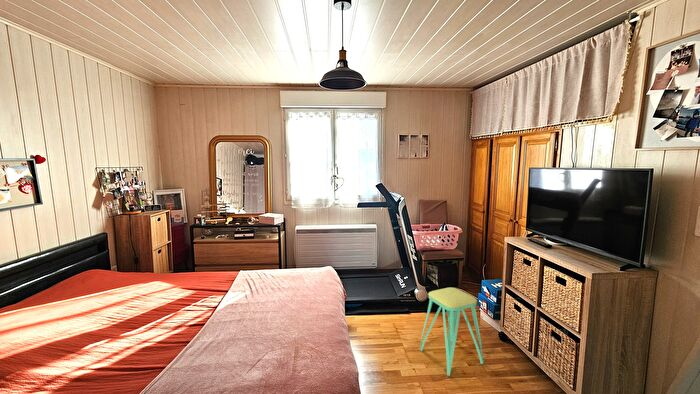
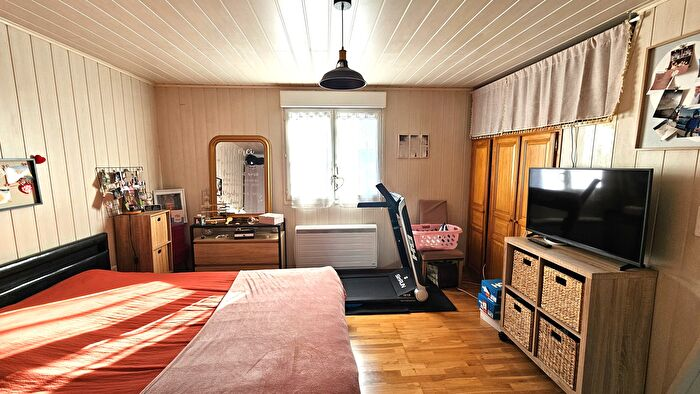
- stool (451, 325)
